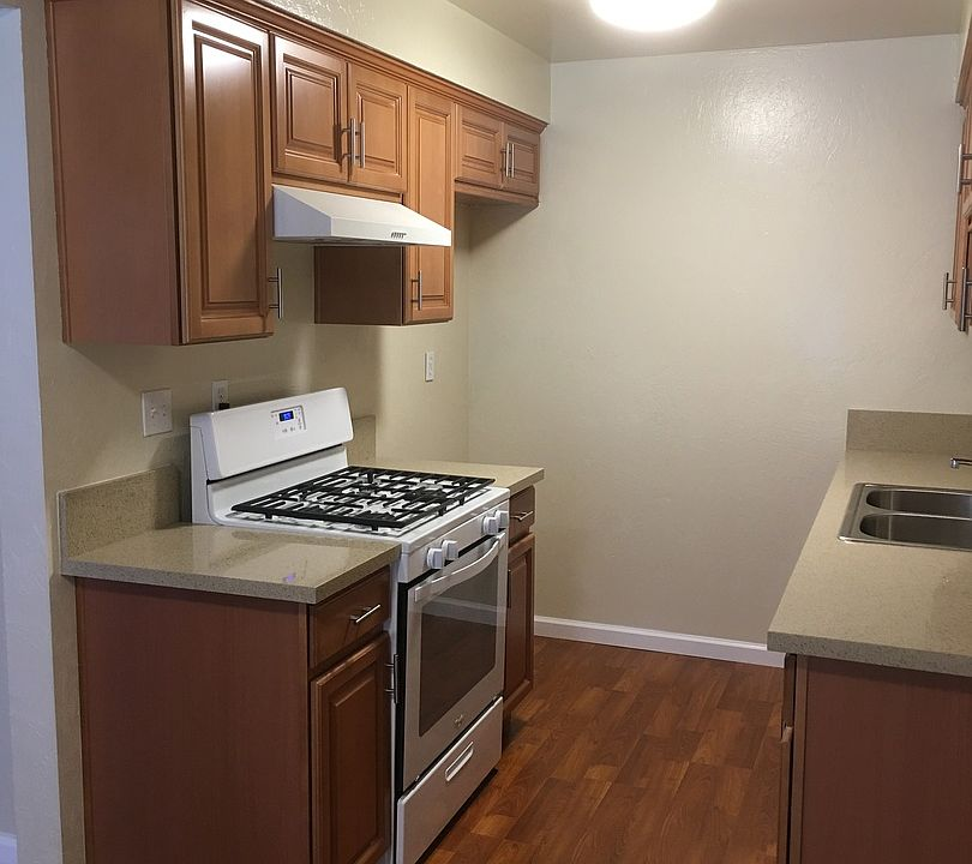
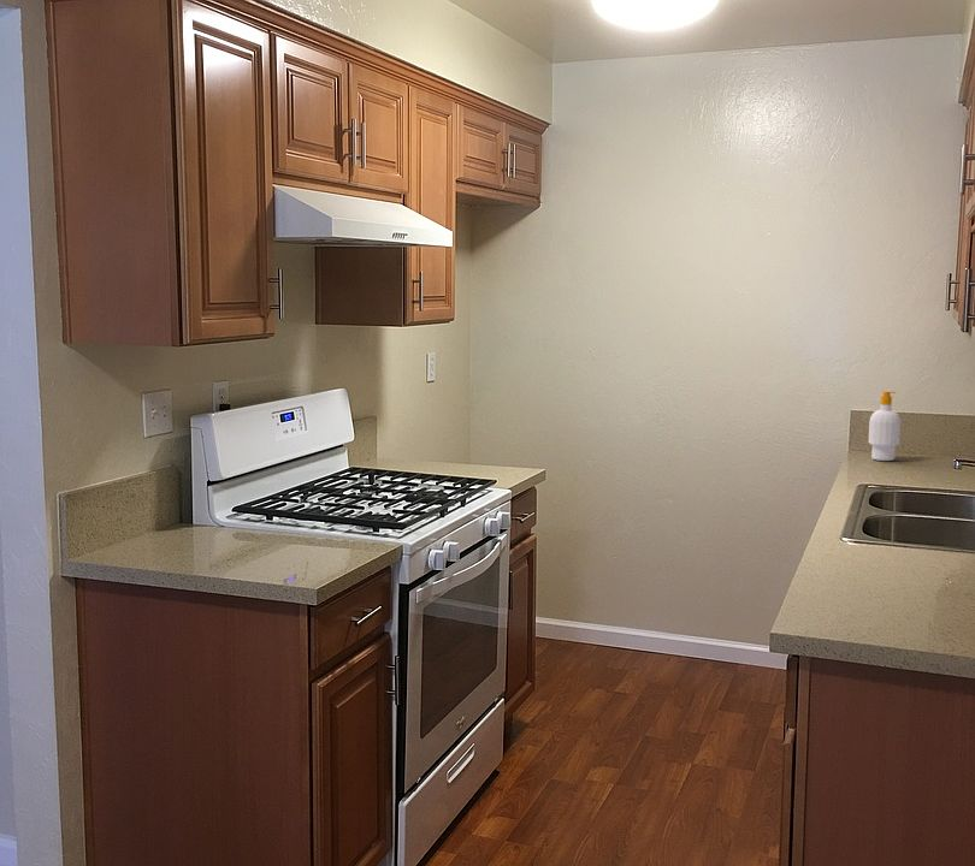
+ soap bottle (885, 426)
